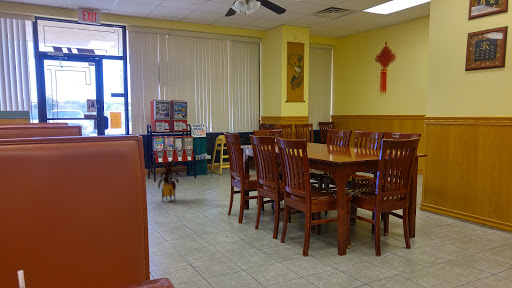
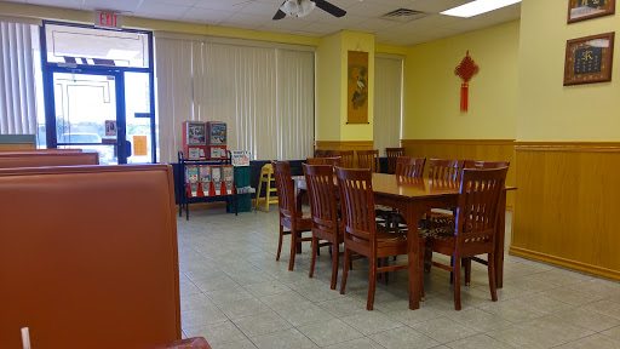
- house plant (167, 180)
